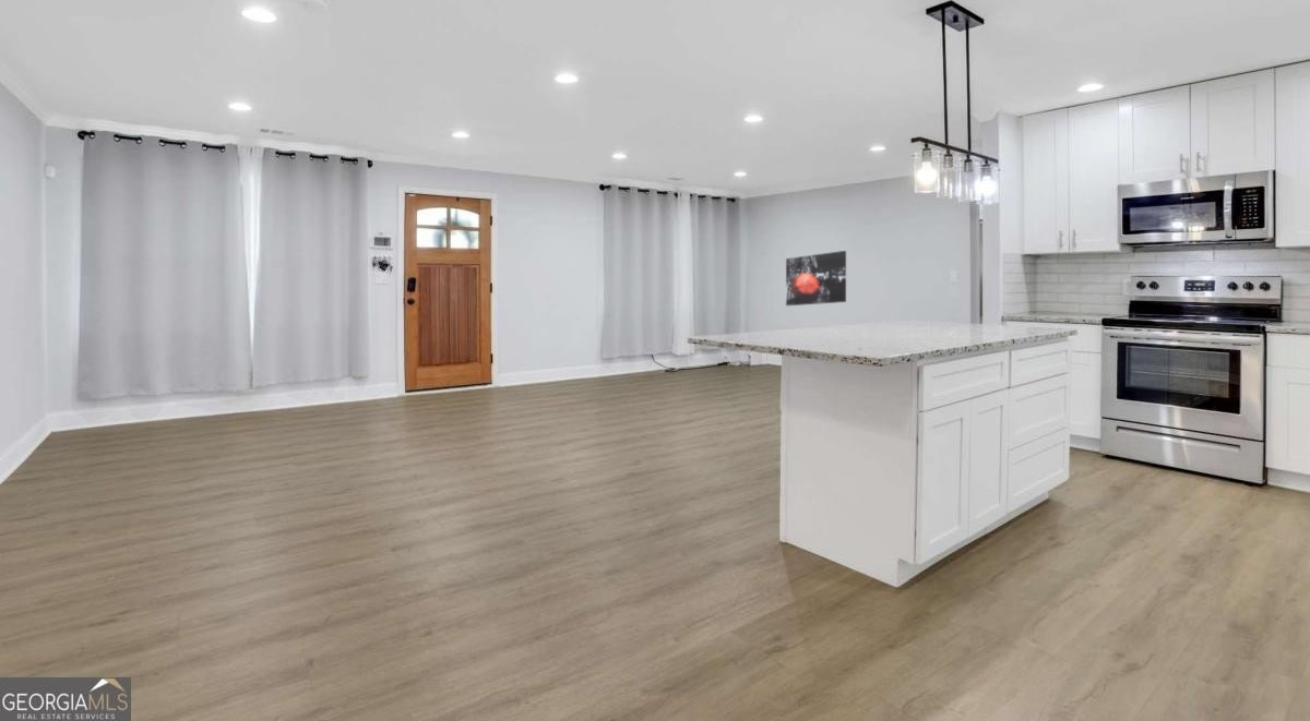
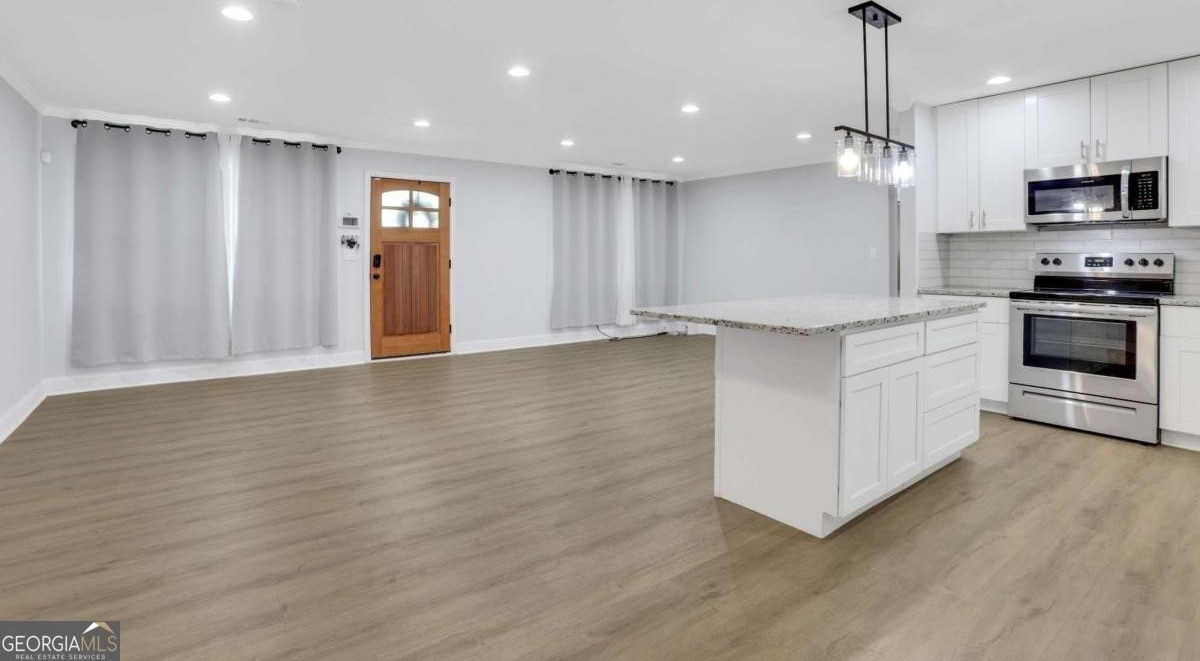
- wall art (814, 279)
